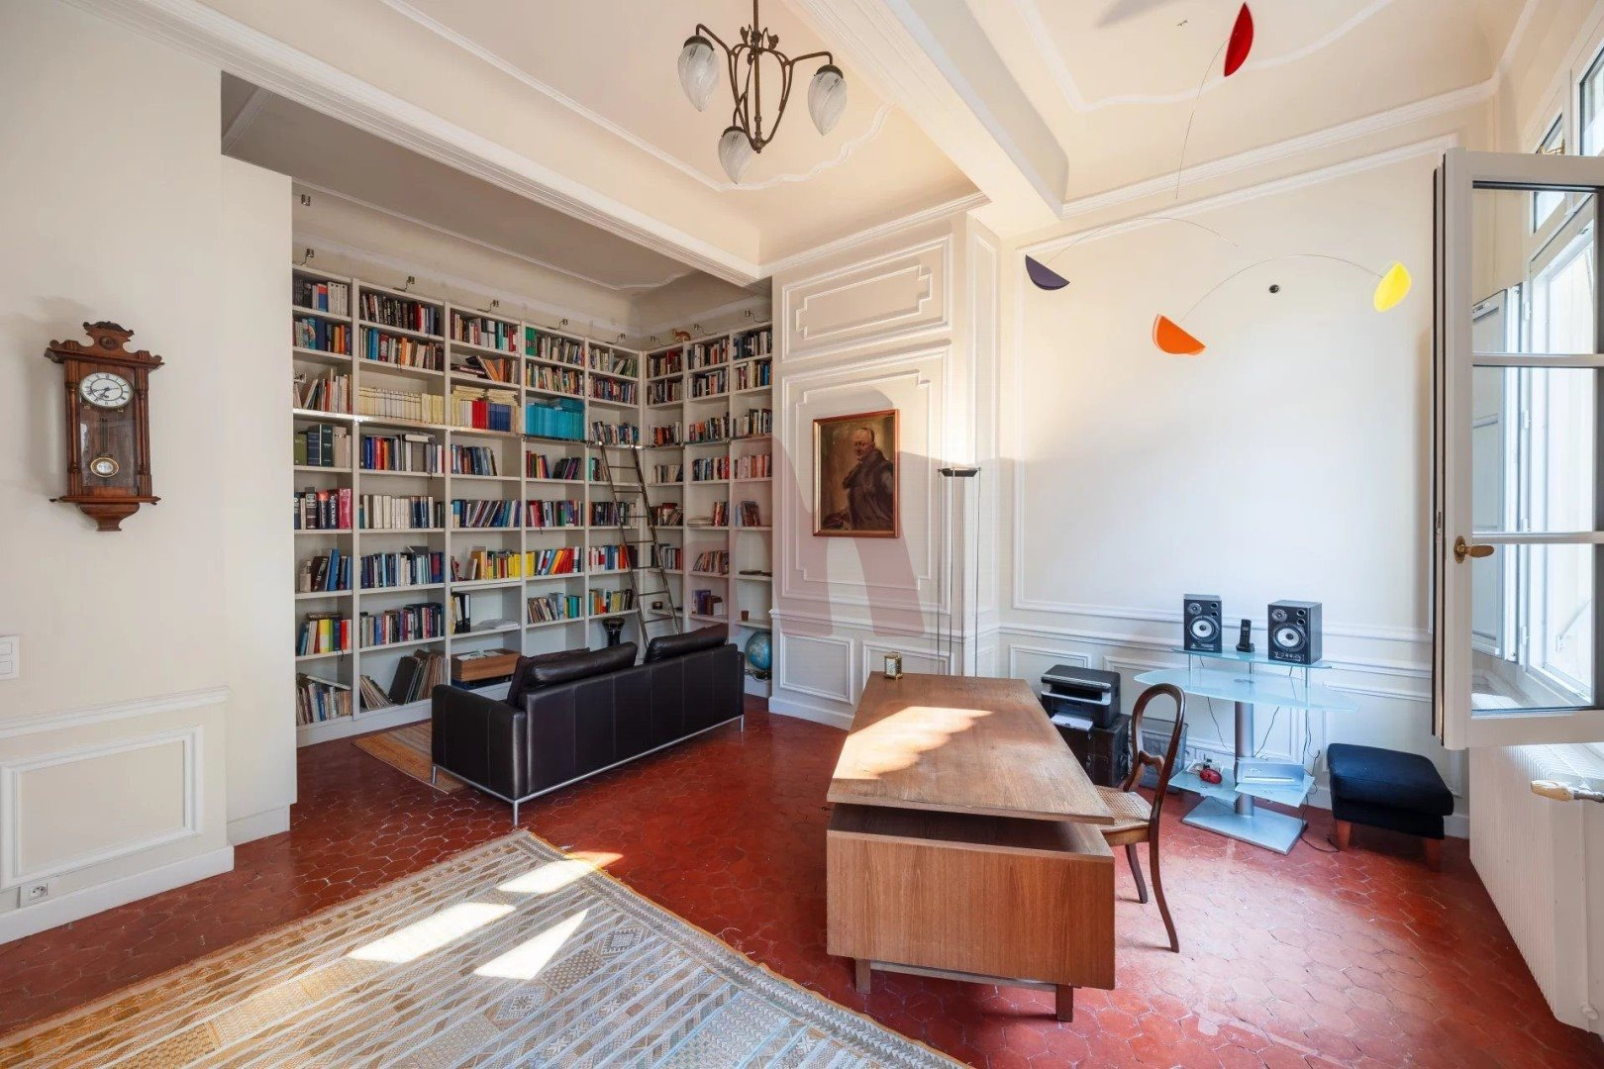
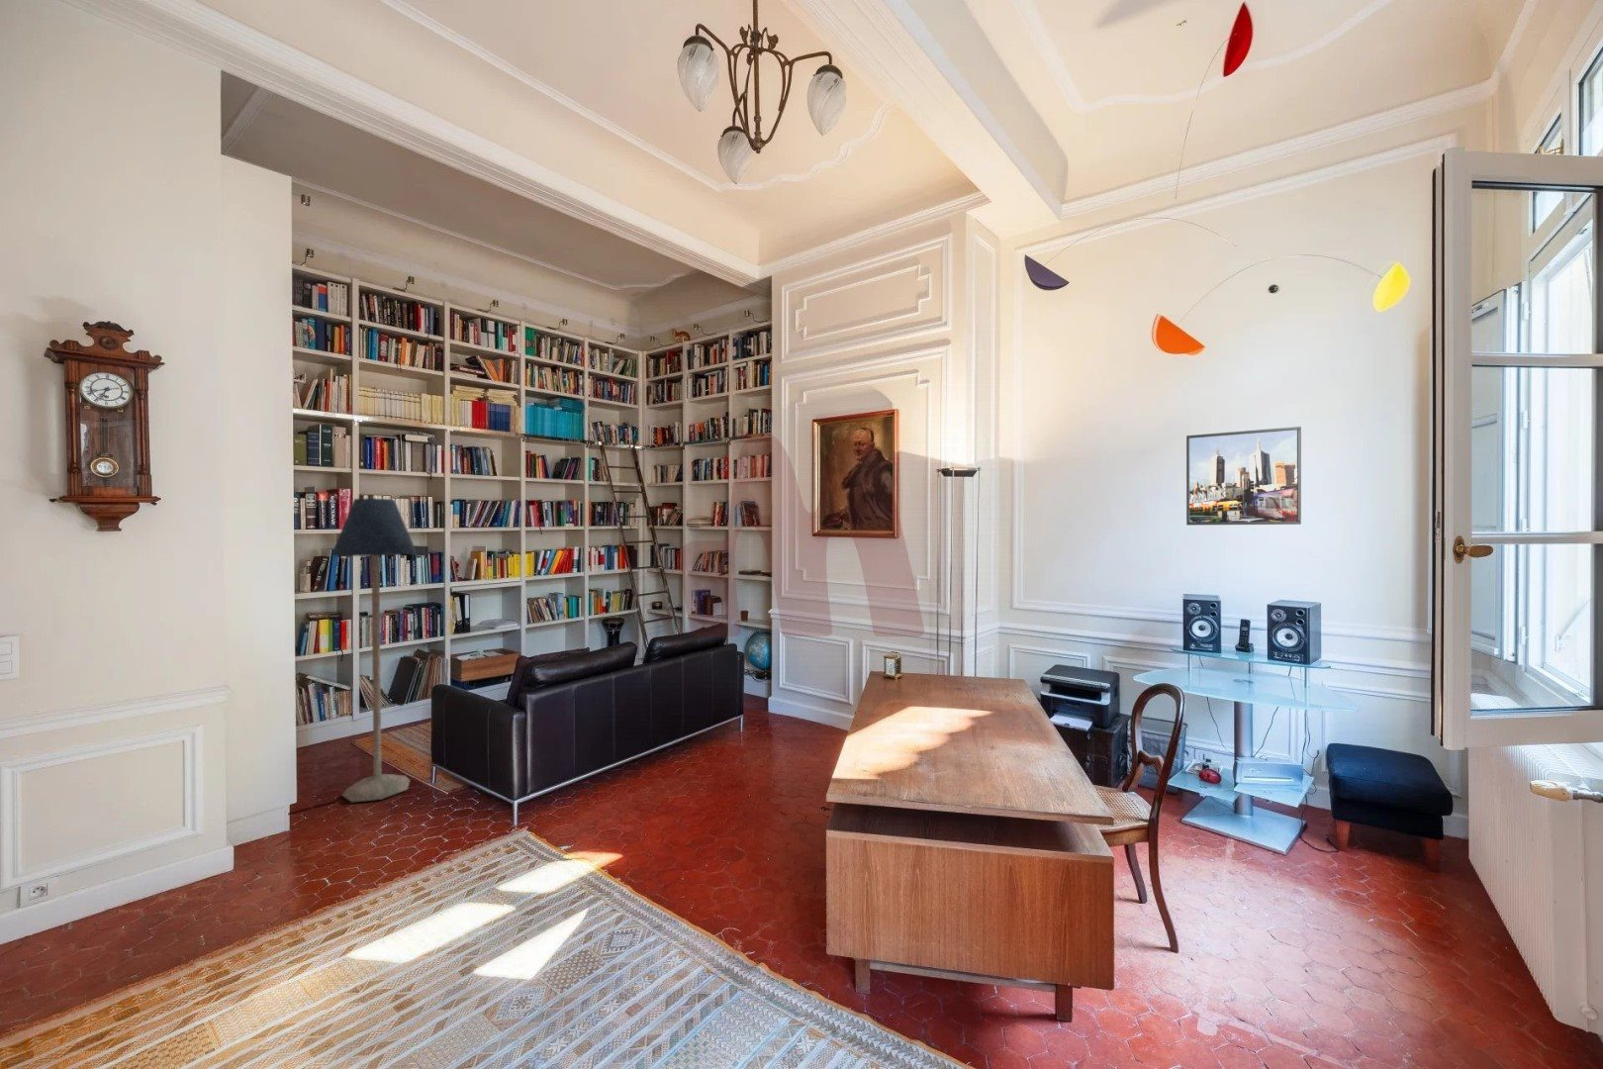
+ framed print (1240, 478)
+ floor lamp (376, 644)
